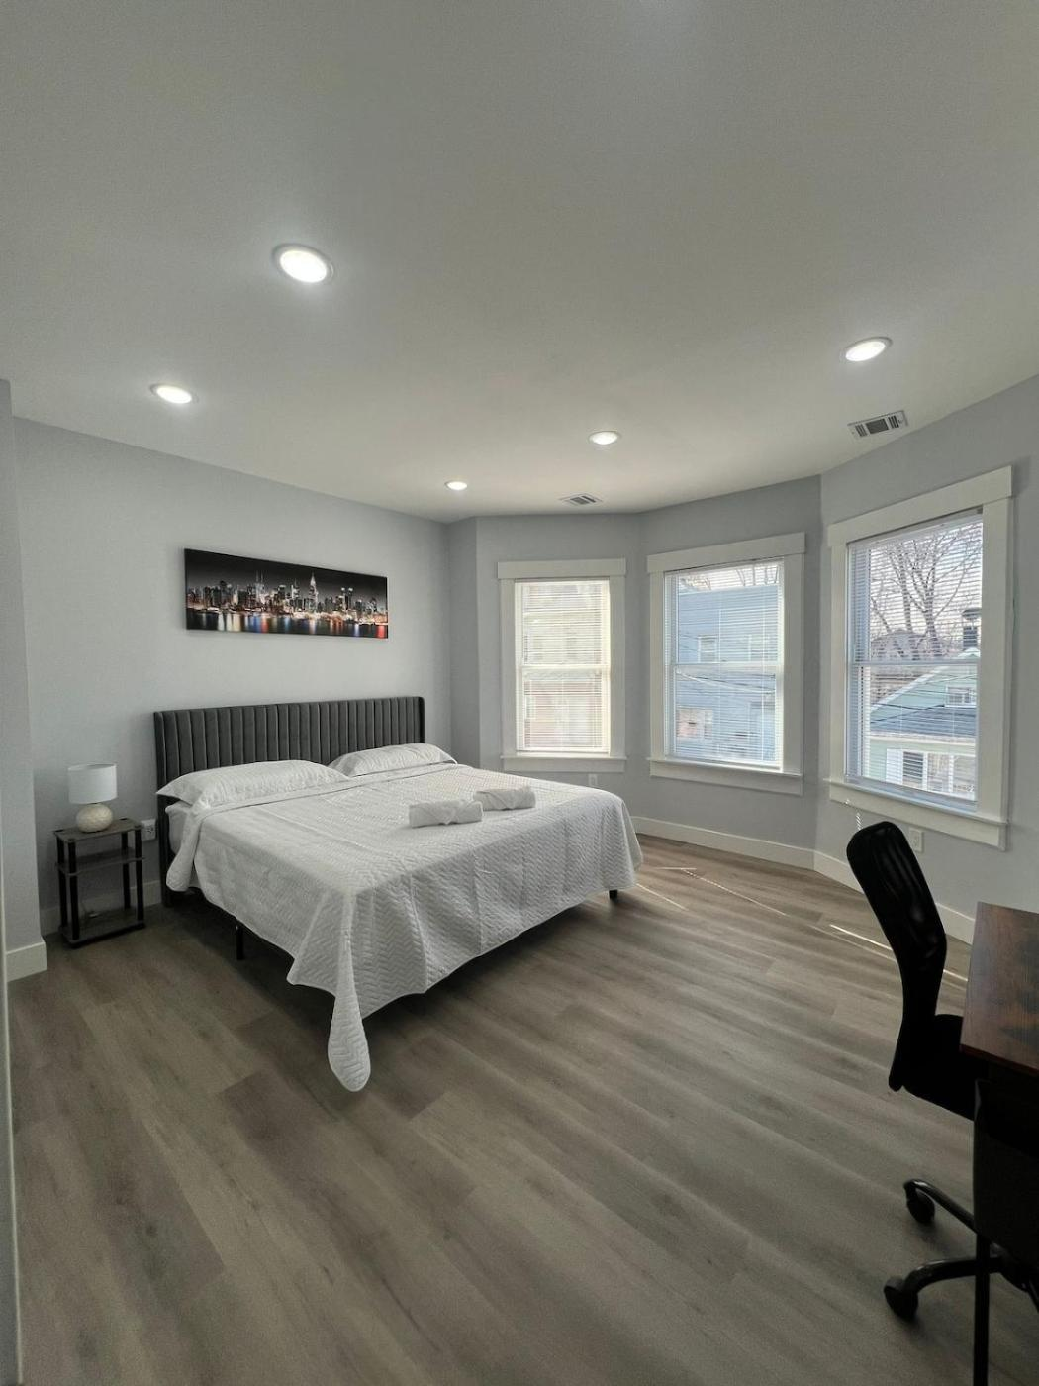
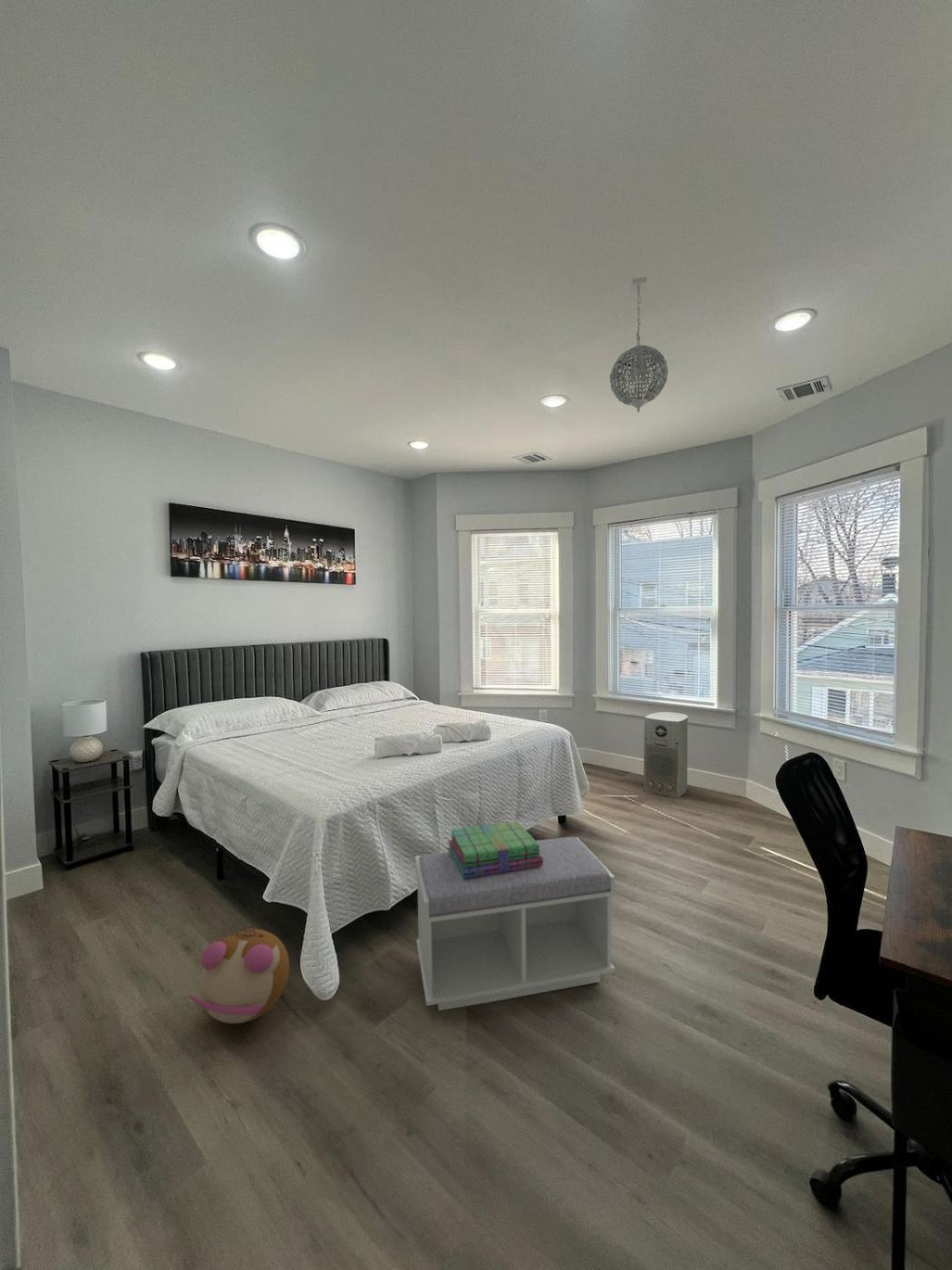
+ air purifier (667, 752)
+ stack of books (493, 847)
+ pendant light (638, 347)
+ plush toy (244, 972)
+ bench (510, 914)
